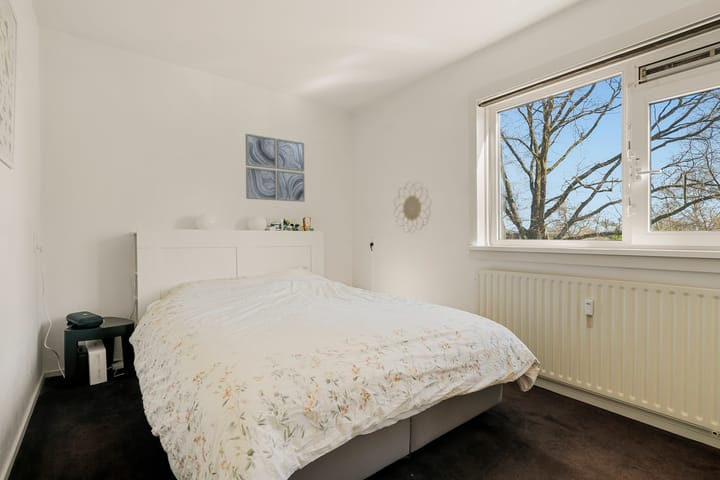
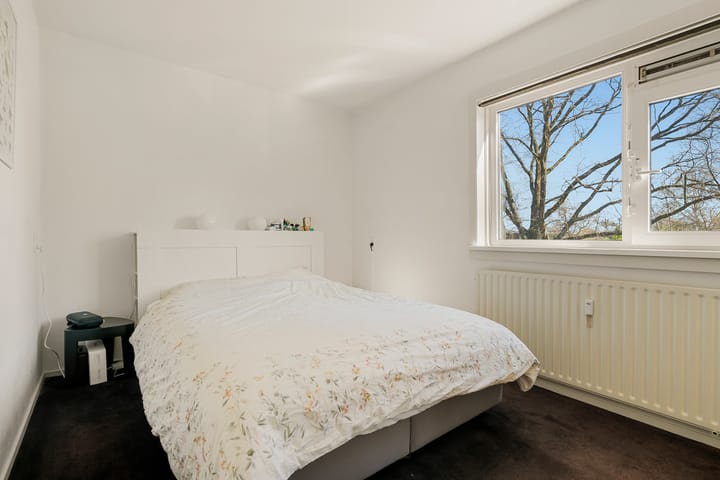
- wall art (277, 170)
- decorative wall piece (411, 207)
